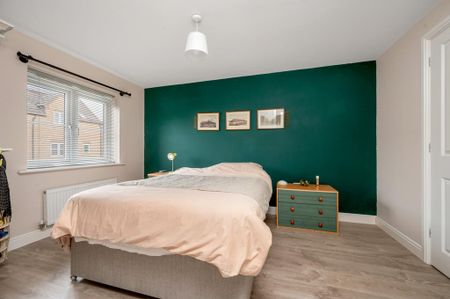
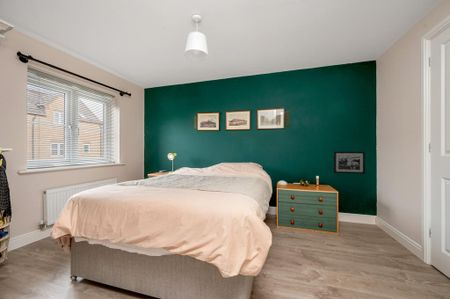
+ picture frame (349, 162)
